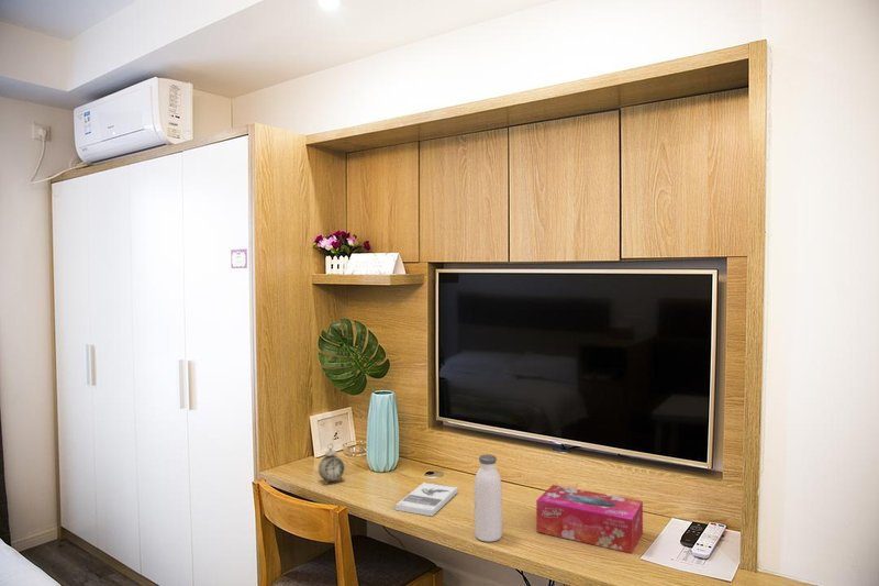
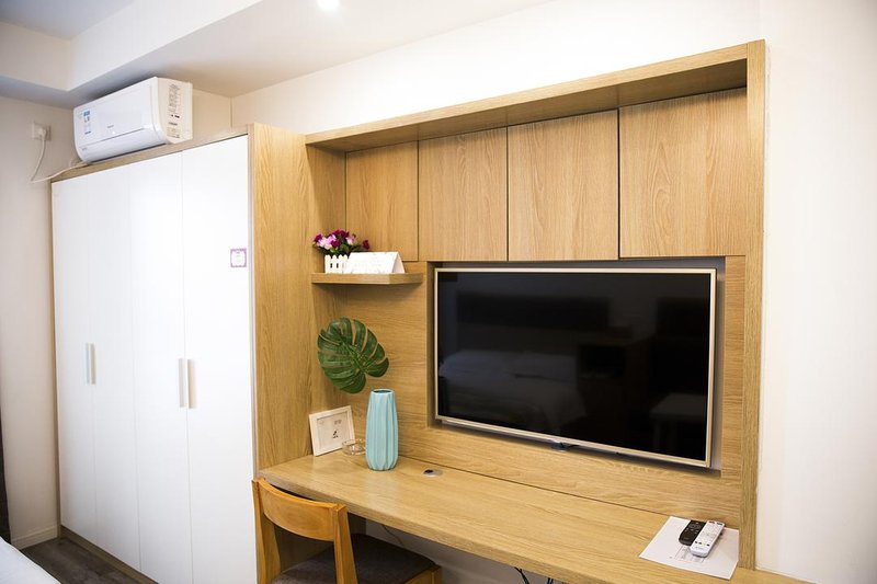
- book (427, 498)
- tissue box (589, 516)
- water bottle (488, 496)
- alarm clock (332, 463)
